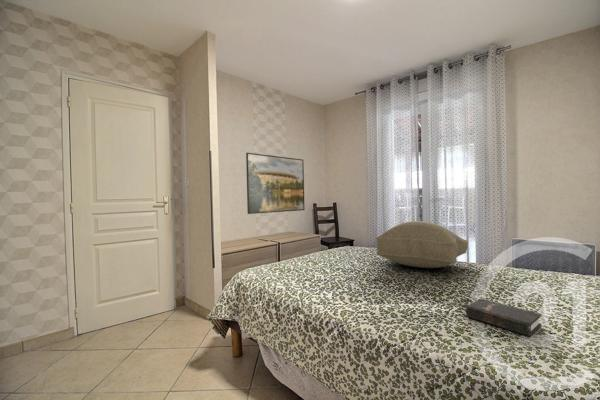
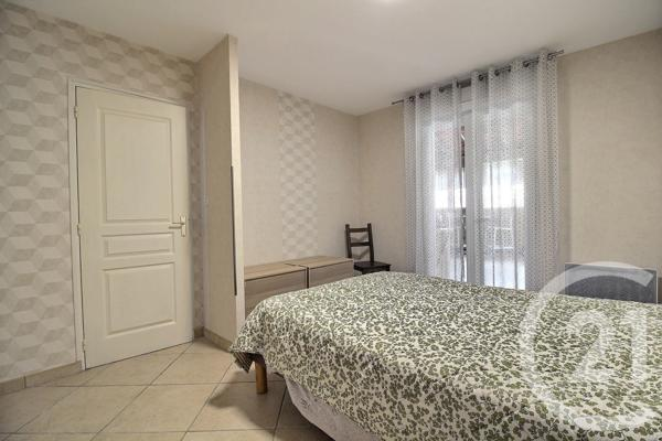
- hardback book (502, 315)
- cushion (423, 243)
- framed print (278, 184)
